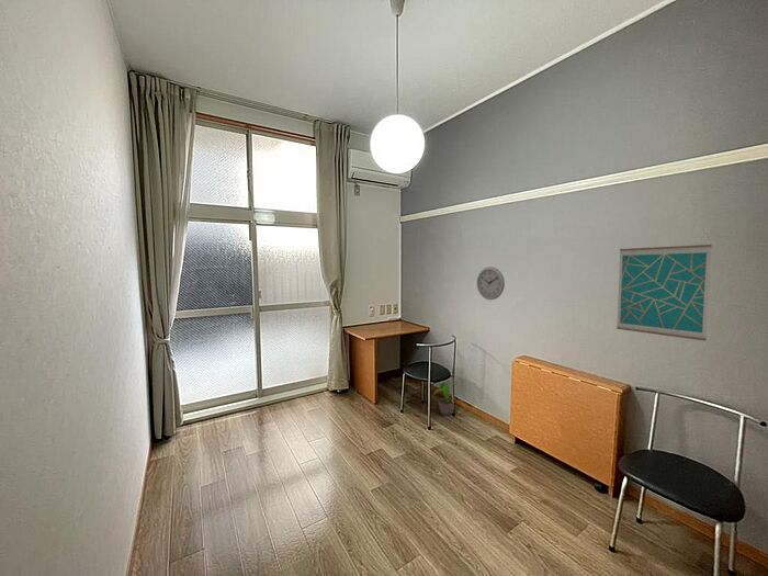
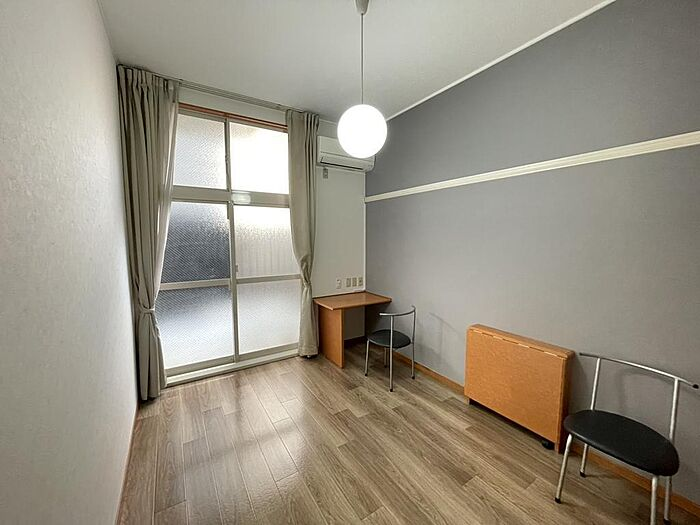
- potted plant (445, 397)
- wall art (659, 291)
- wall clock (489, 283)
